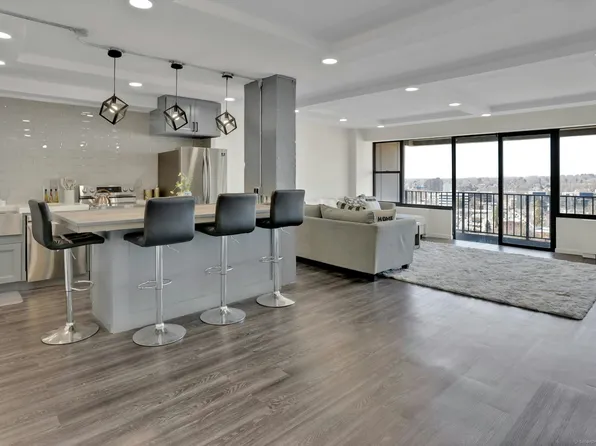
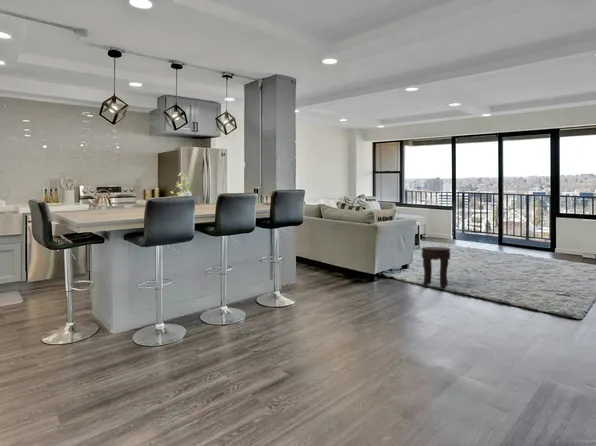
+ side table (431, 267)
